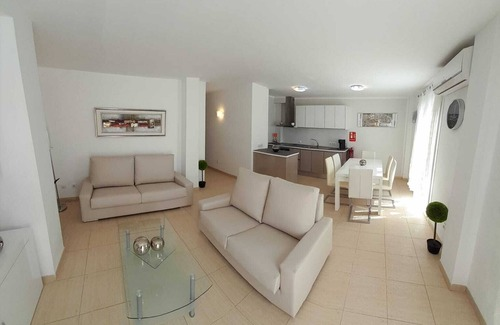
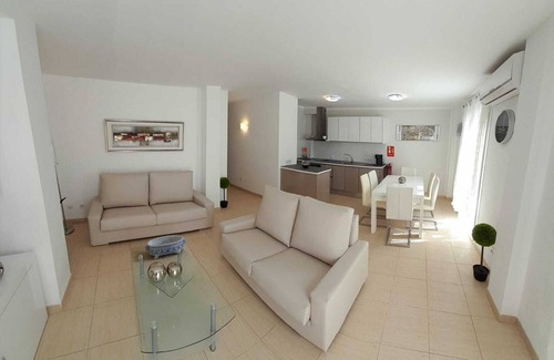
+ decorative bowl (166, 246)
